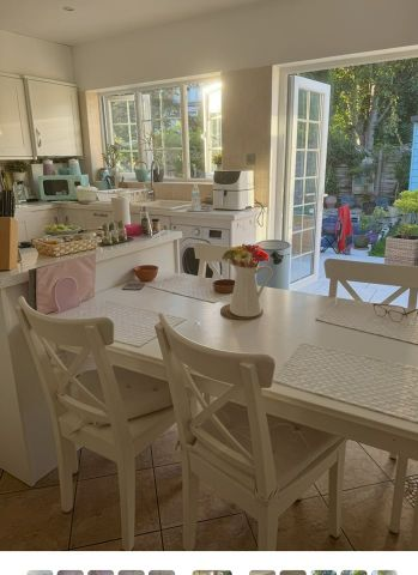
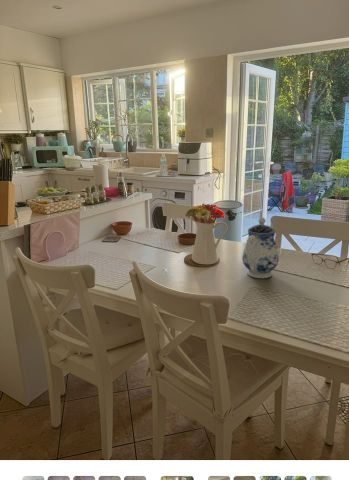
+ teapot (260, 246)
